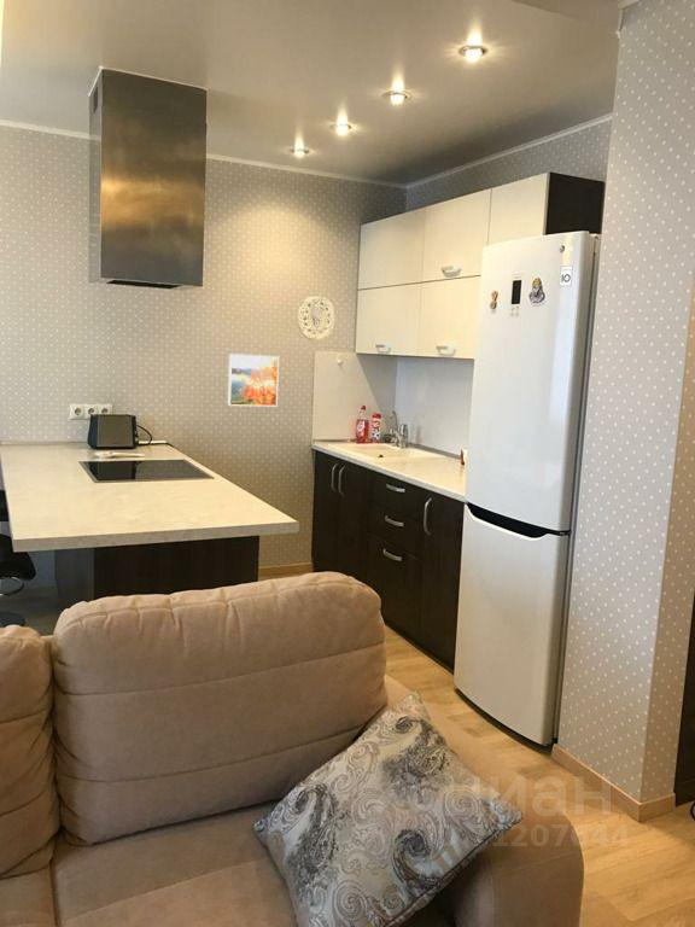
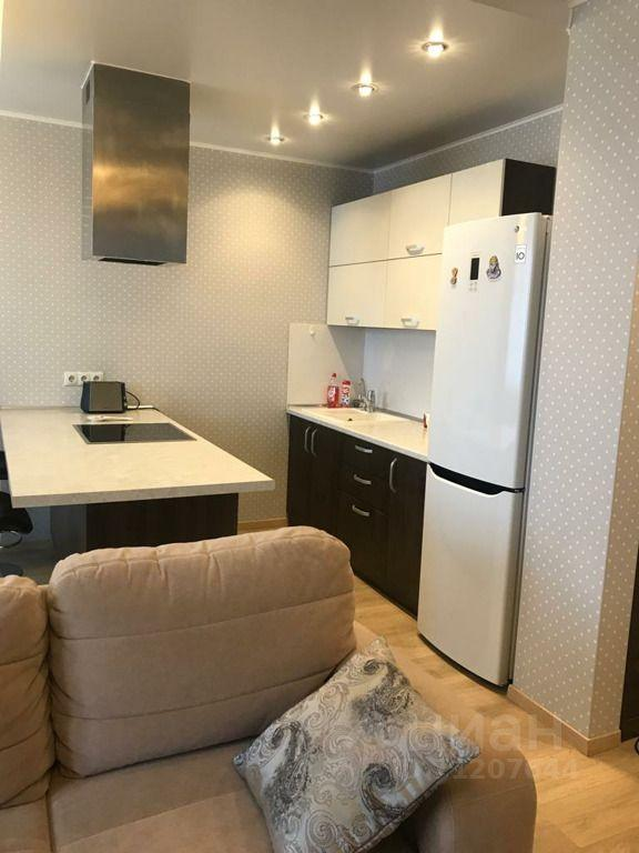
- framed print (253, 380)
- decorative plate (316, 317)
